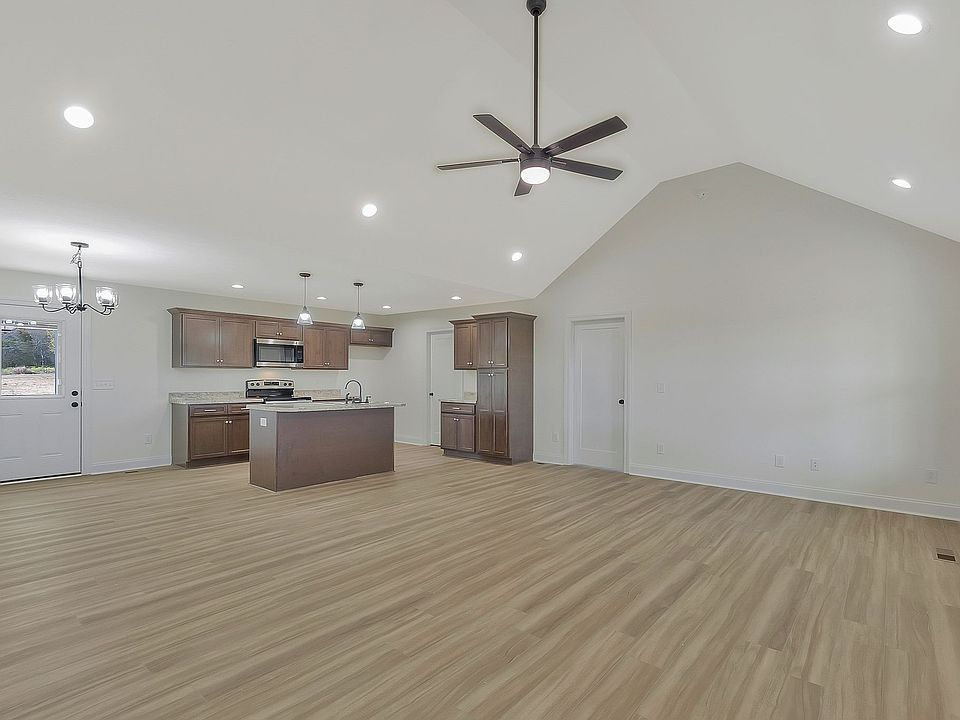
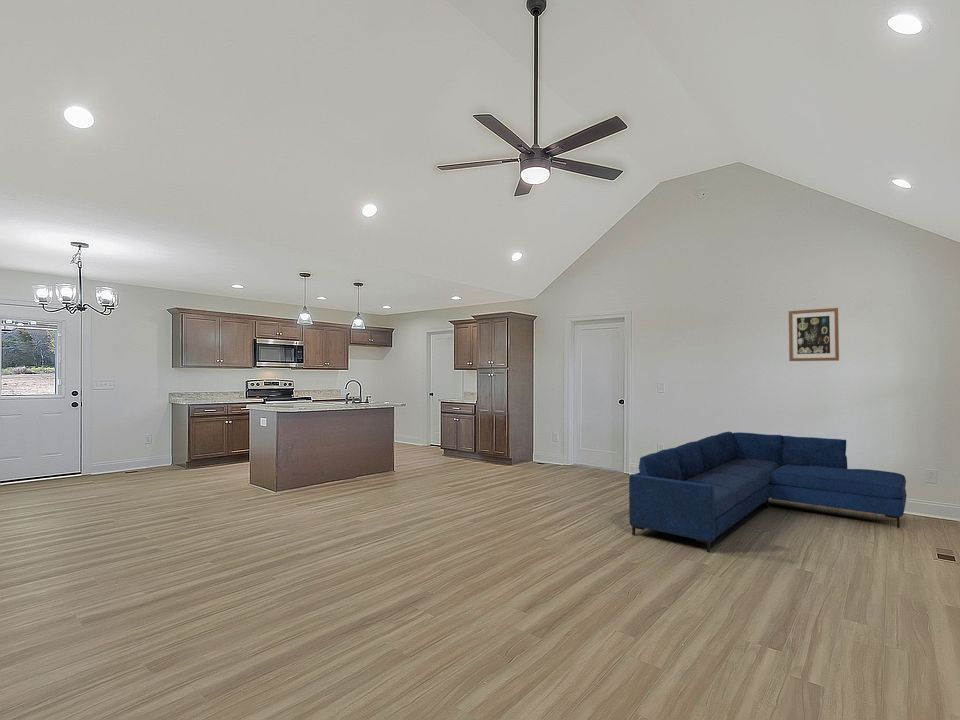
+ wall art (813, 335)
+ sofa (778, 486)
